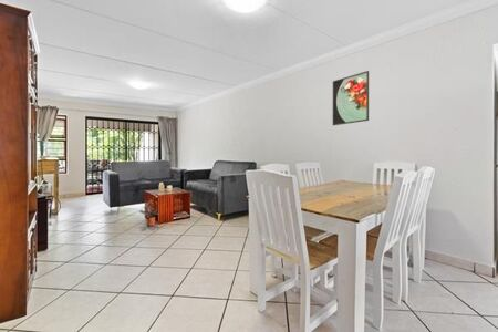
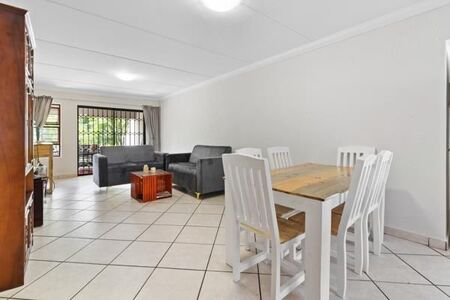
- potted plant (148, 212)
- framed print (349, 100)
